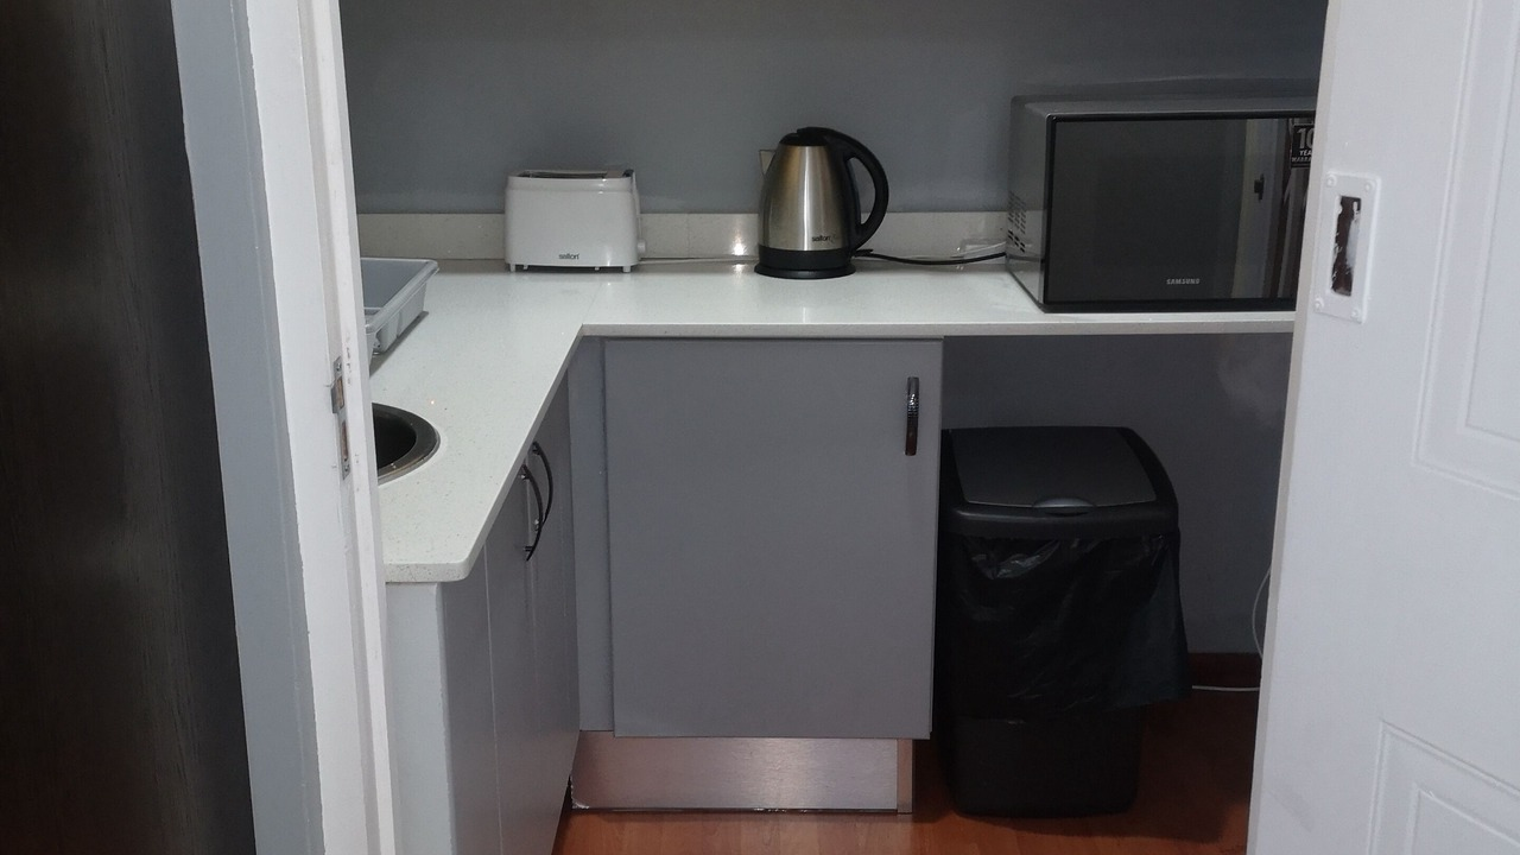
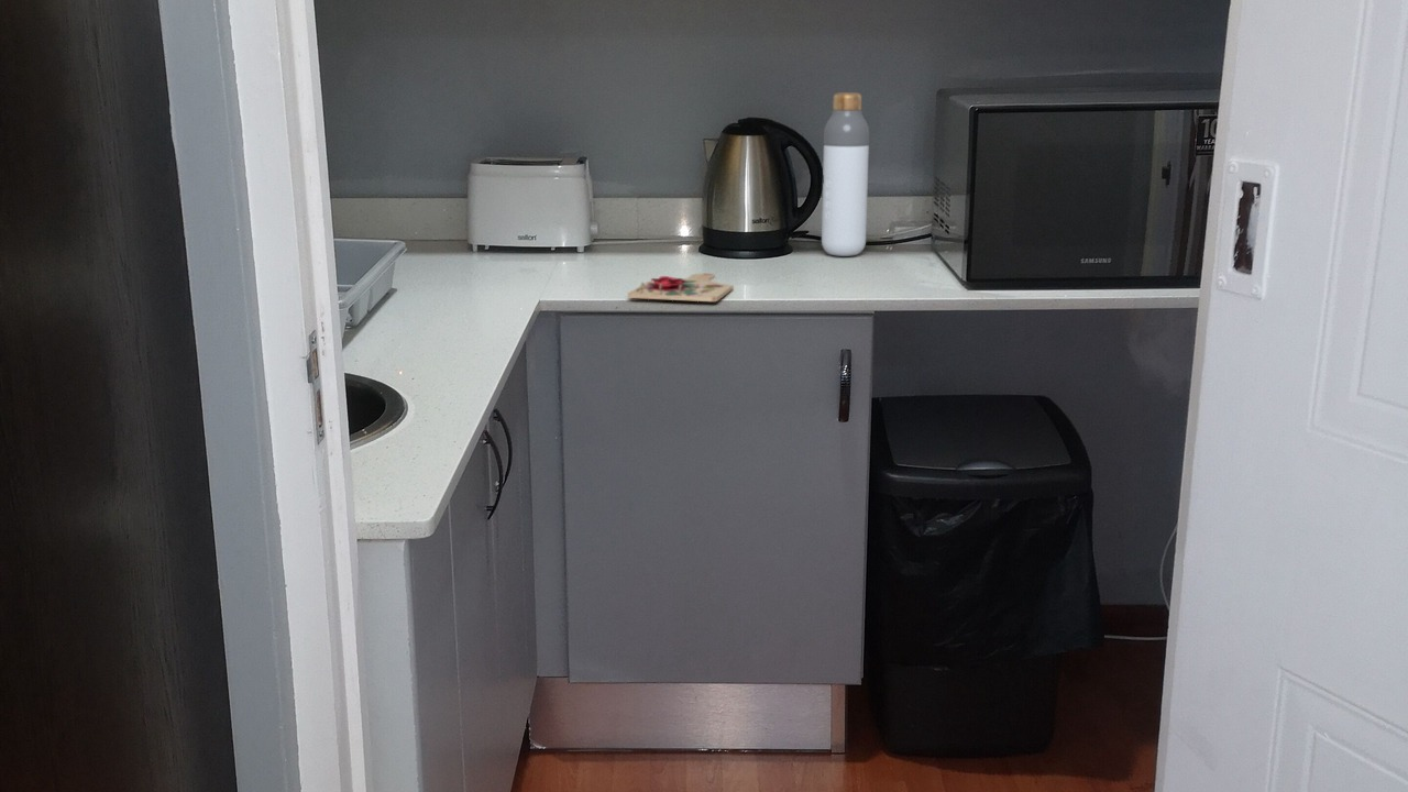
+ bottle (845, 175)
+ cutting board (689, 279)
